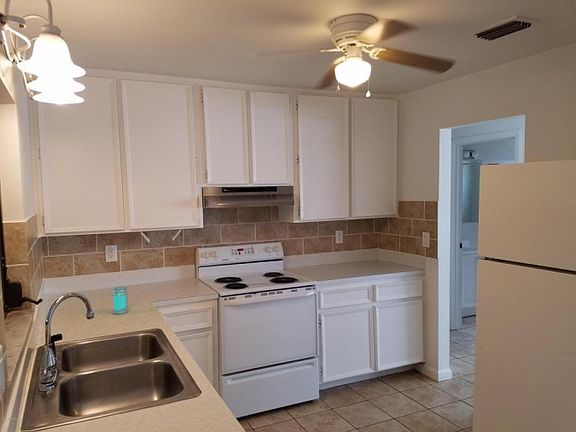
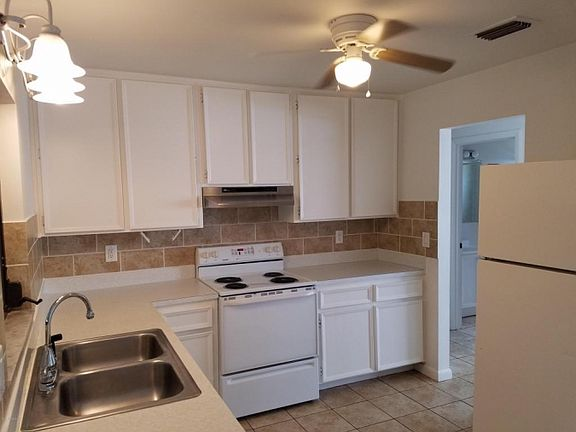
- jar (119, 299)
